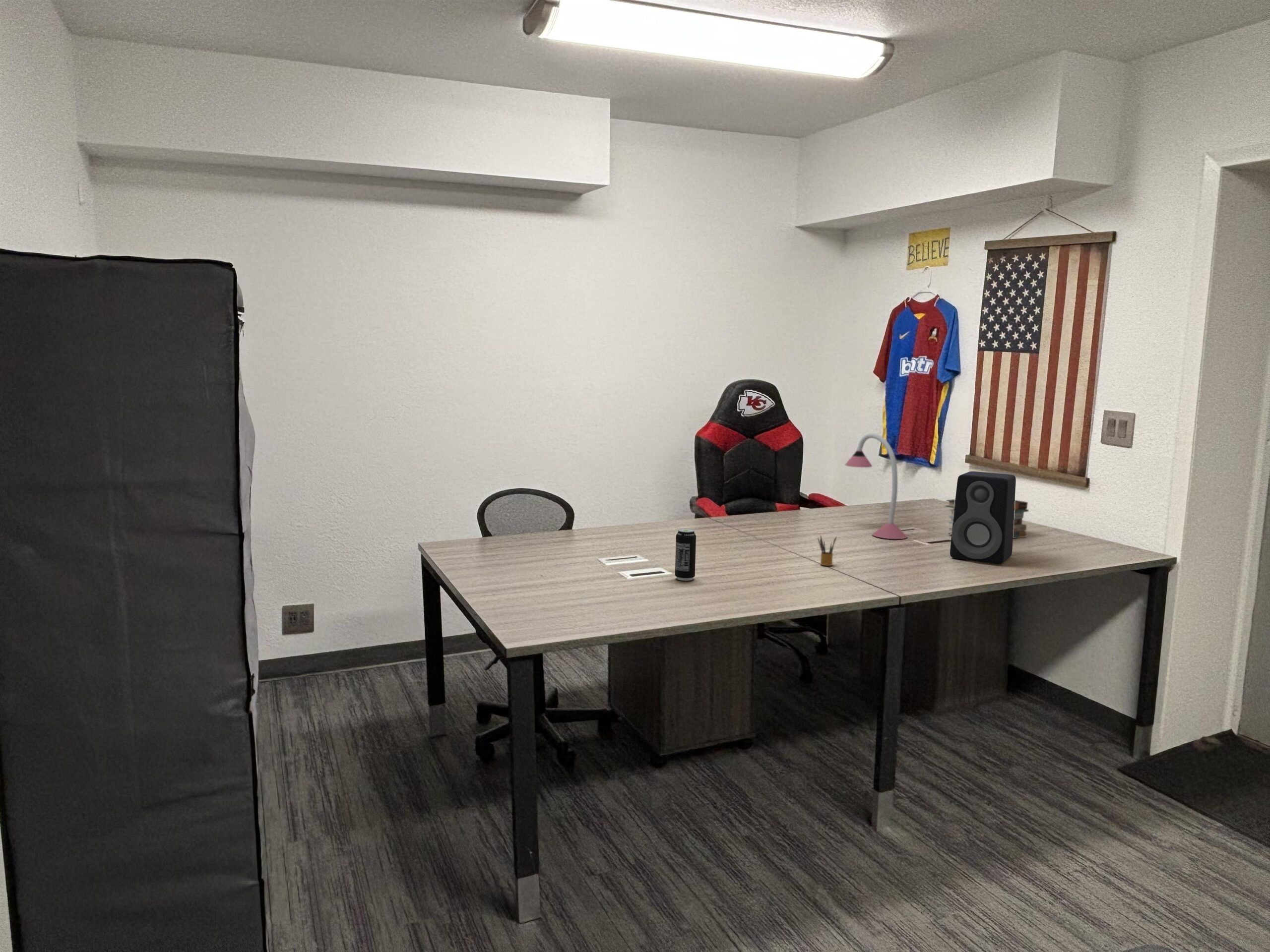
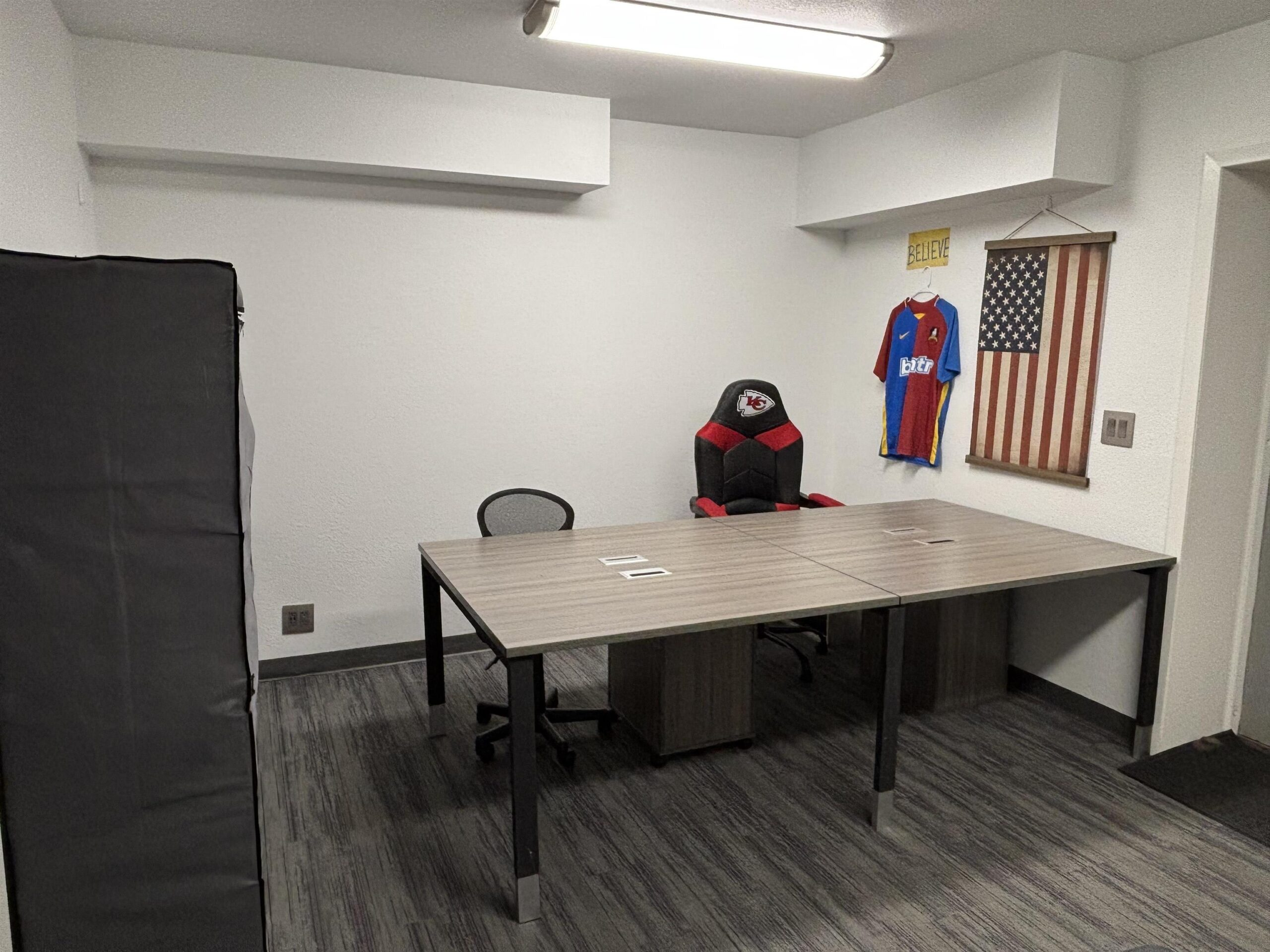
- beverage can (685, 554)
- book stack (1014, 520)
- desk lamp (892, 483)
- pencil box (827, 552)
- speaker (983, 516)
